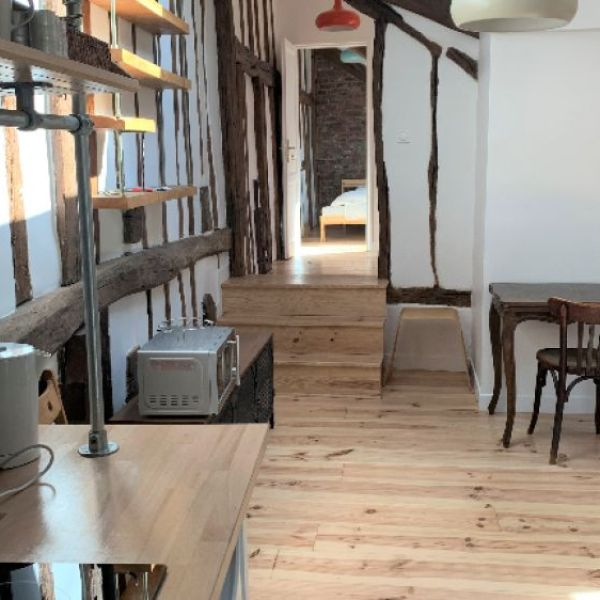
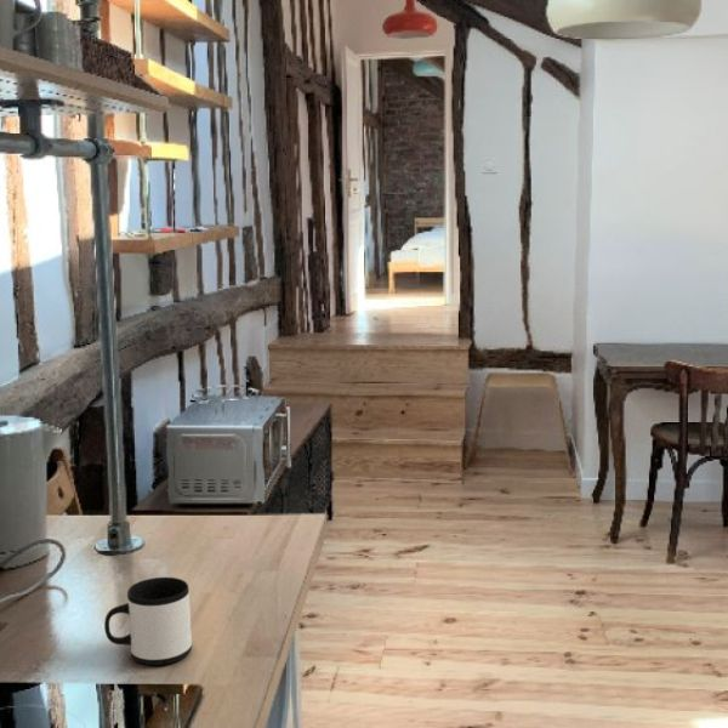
+ mug (147, 621)
